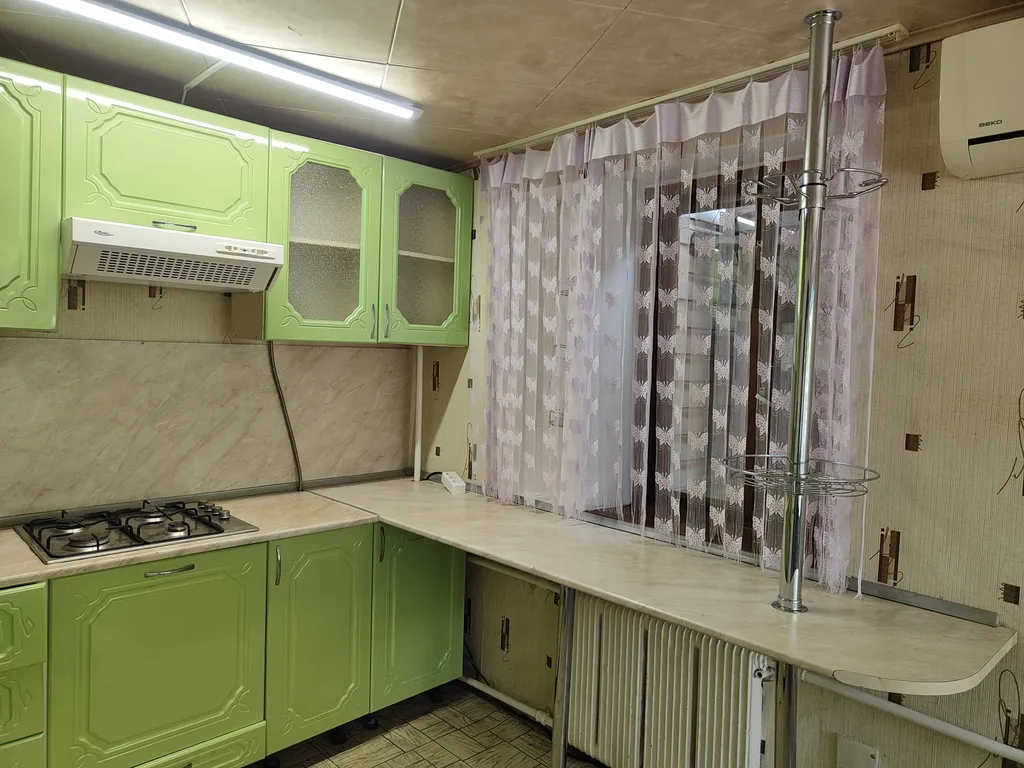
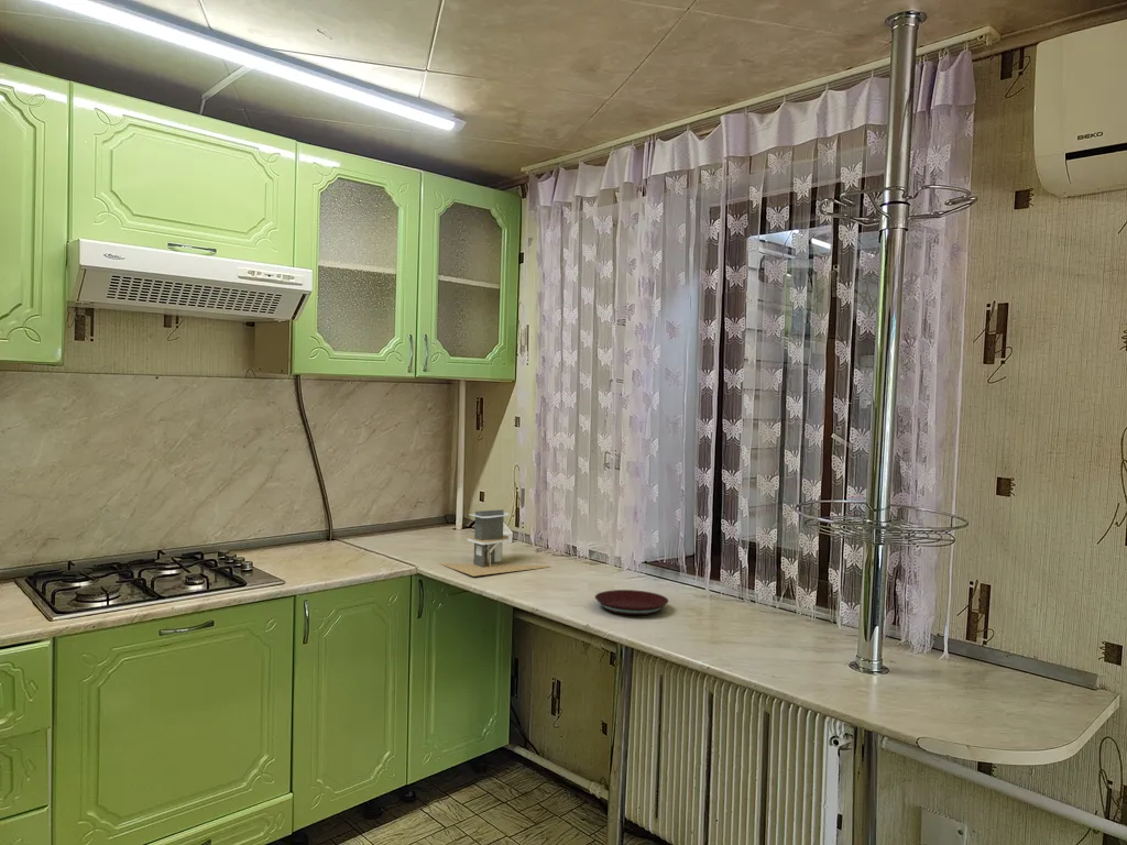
+ kiosk (493, 538)
+ plate (631, 603)
